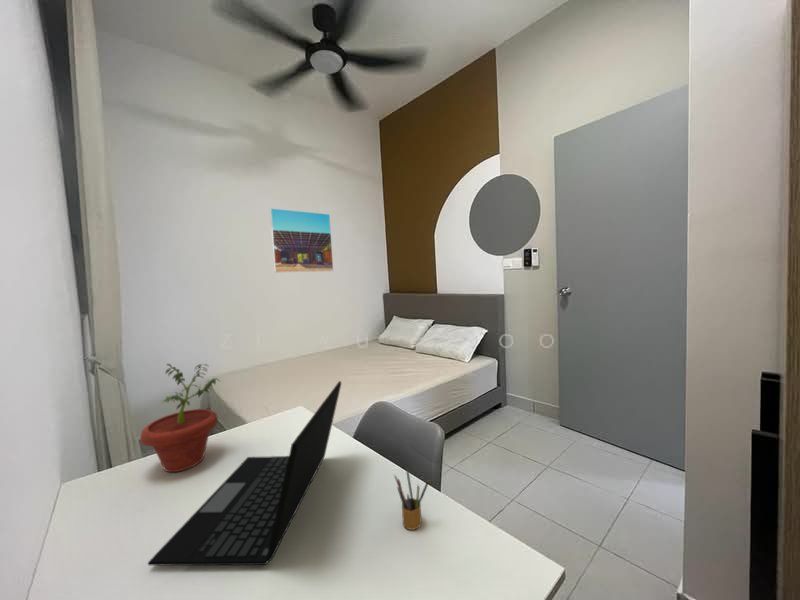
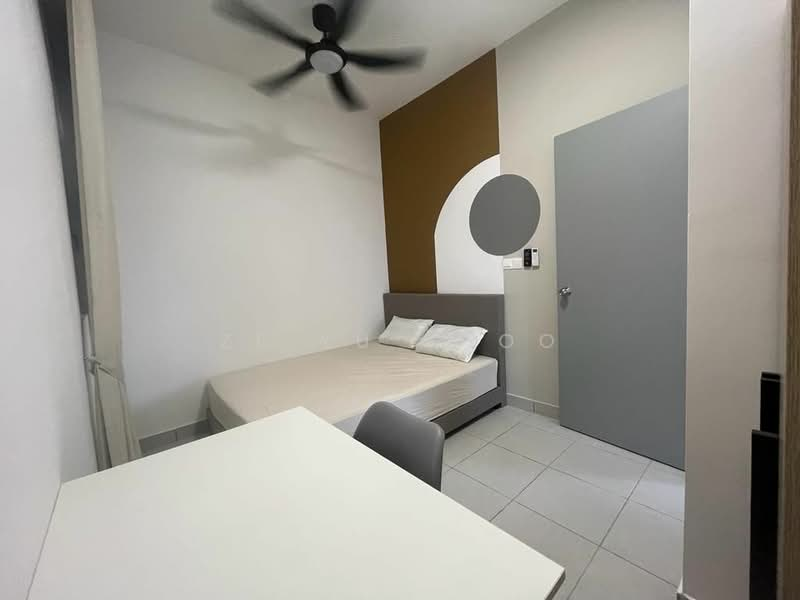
- laptop (265, 457)
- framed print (303, 241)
- potted plant (182, 413)
- pencil box (412, 499)
